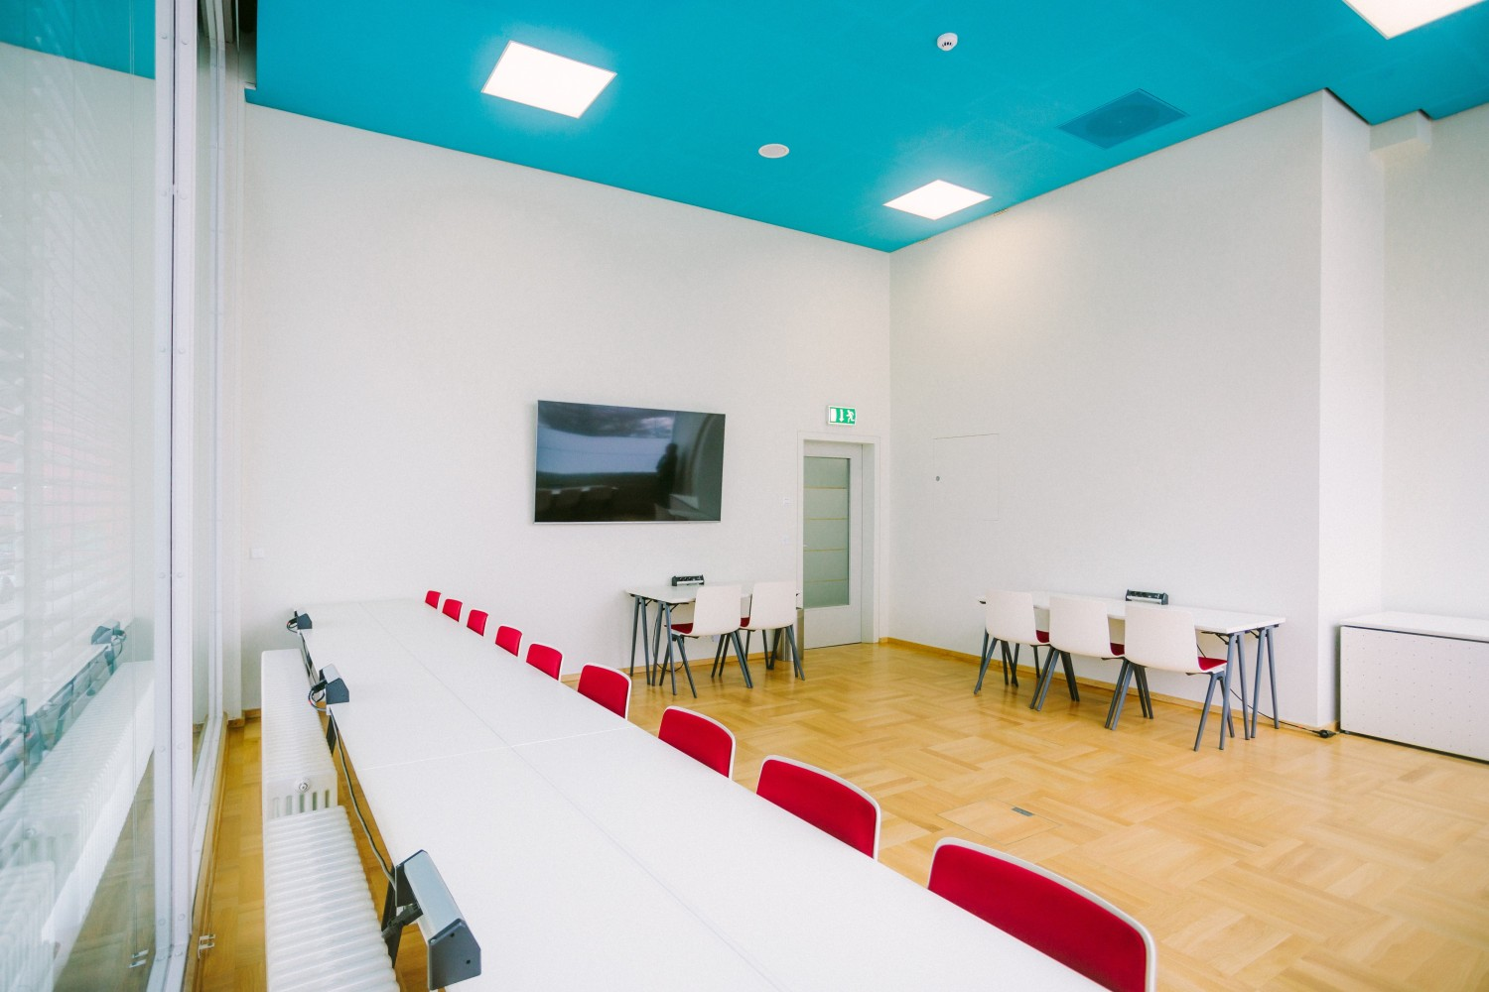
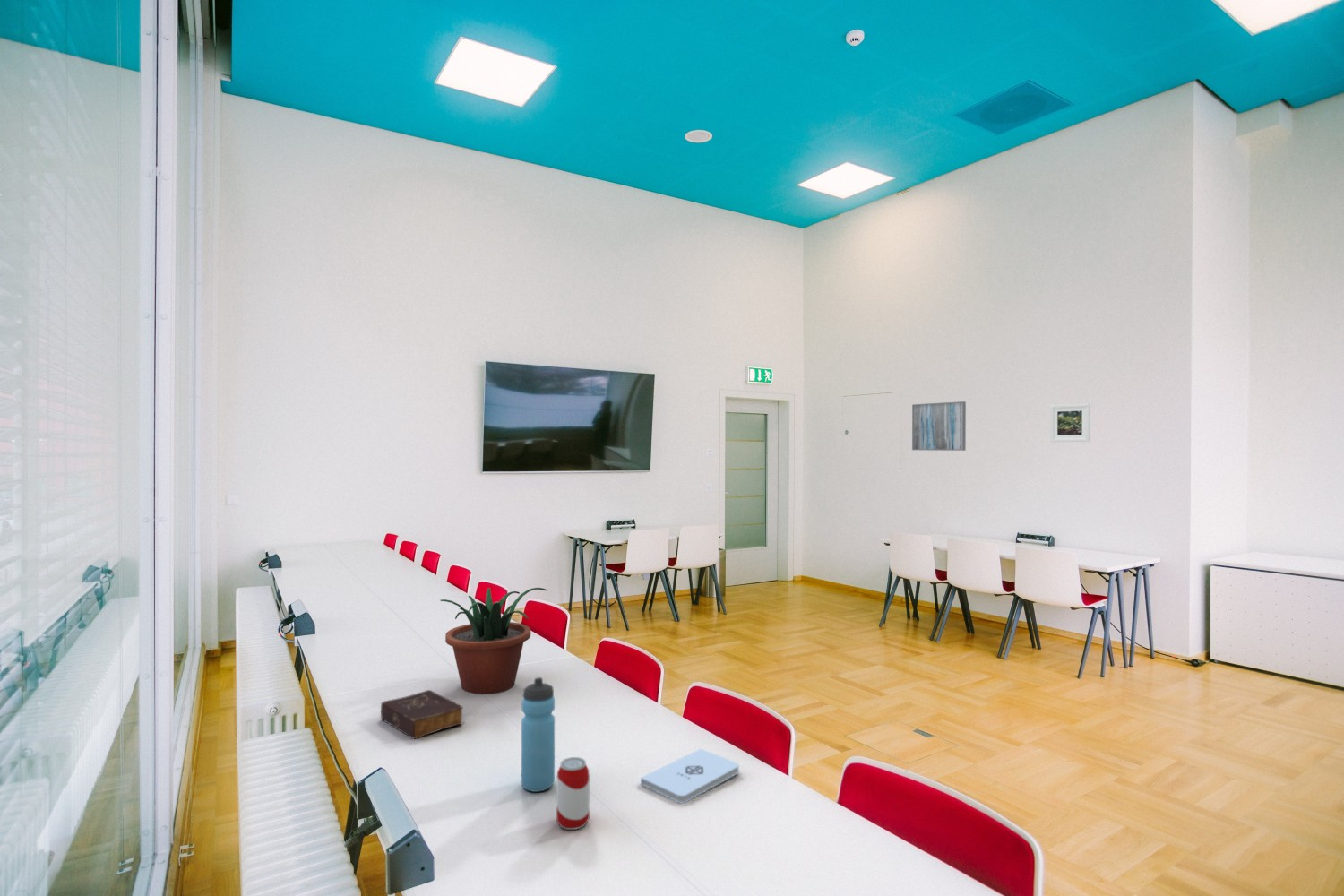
+ notepad (692, 774)
+ book (421, 712)
+ water bottle (538, 731)
+ beverage can (573, 792)
+ potted plant (495, 639)
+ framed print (1070, 423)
+ wall art (937, 426)
